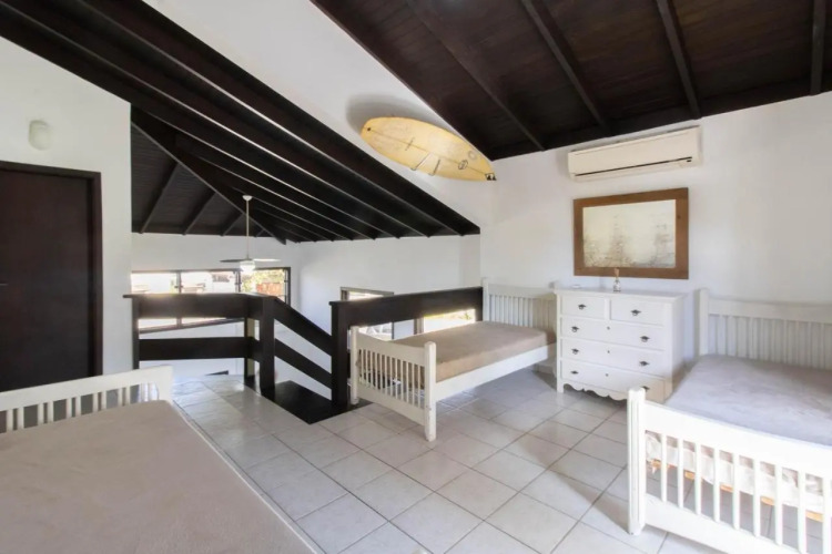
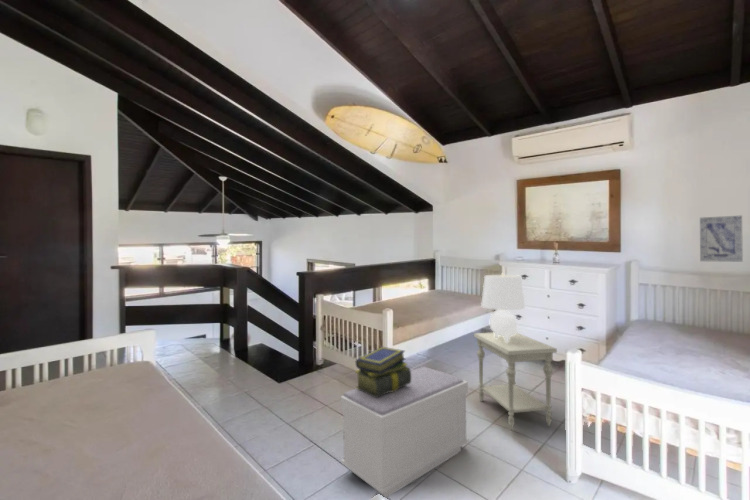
+ table lamp (503, 306)
+ side table (512, 376)
+ bench (407, 421)
+ stack of books (382, 370)
+ wall art (720, 239)
